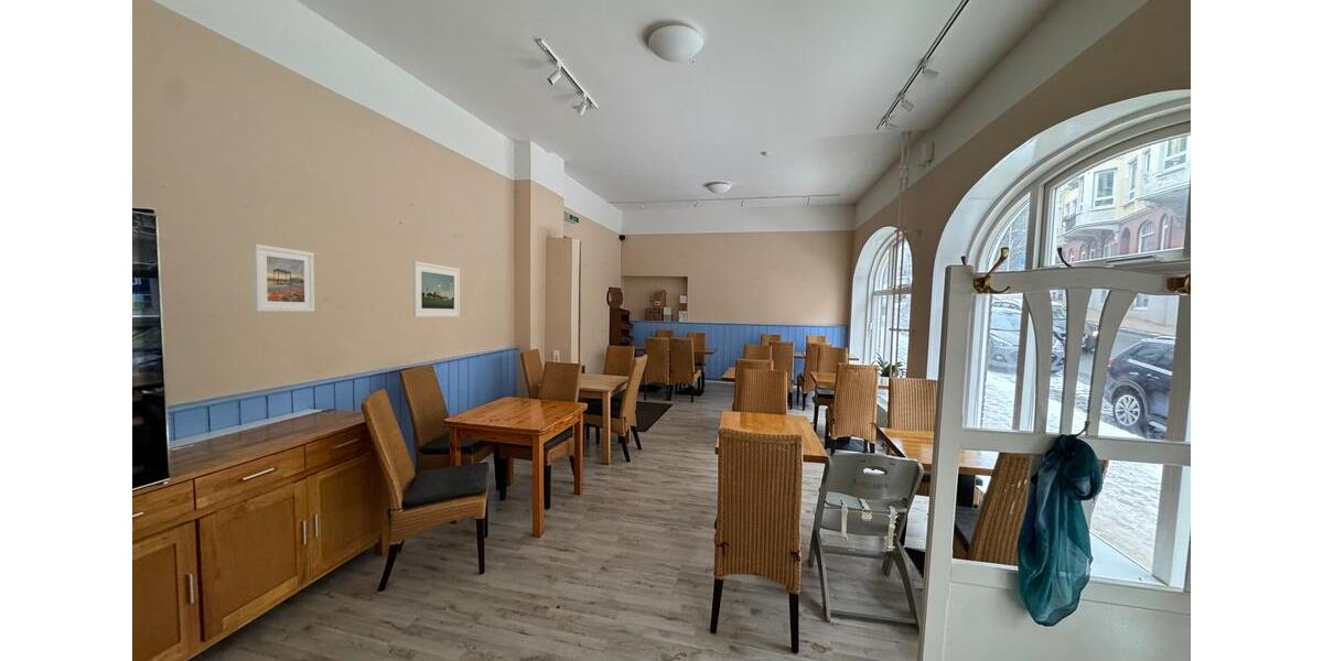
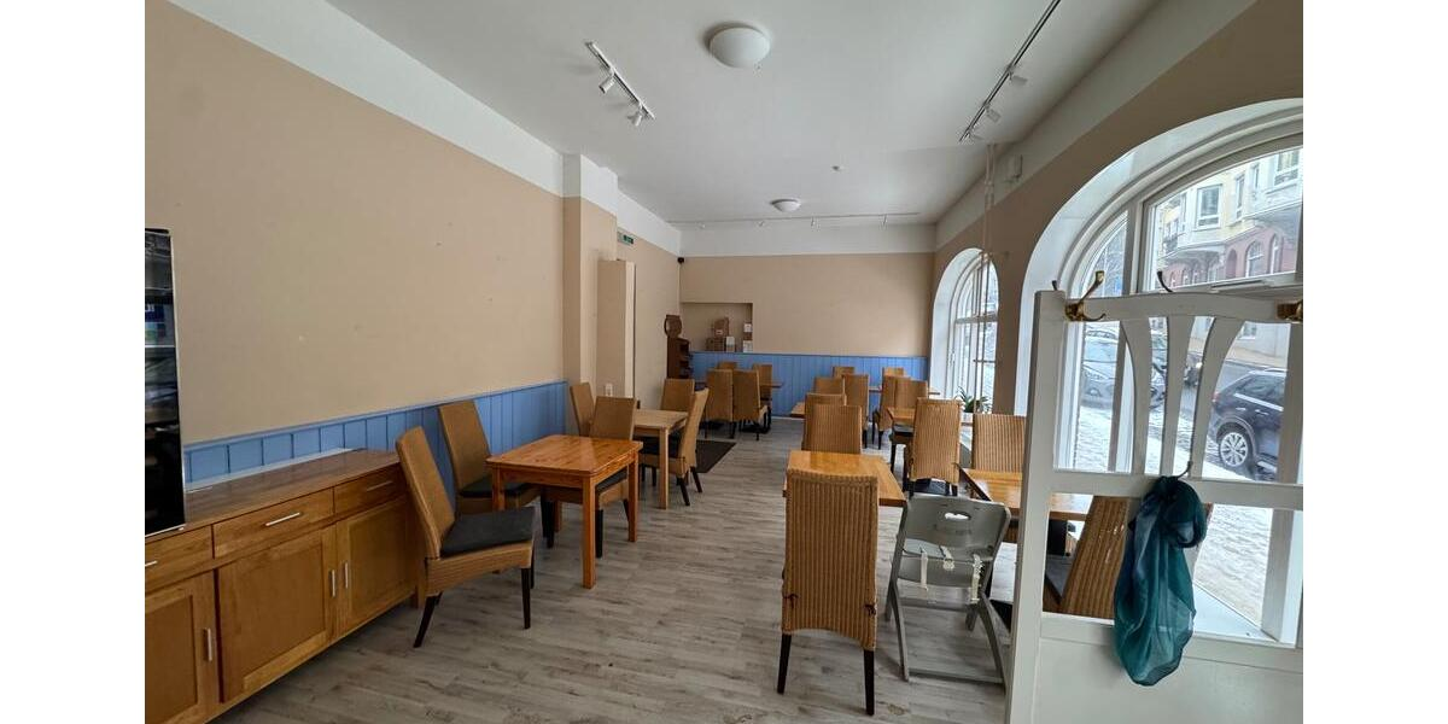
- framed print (286, 280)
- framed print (438, 291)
